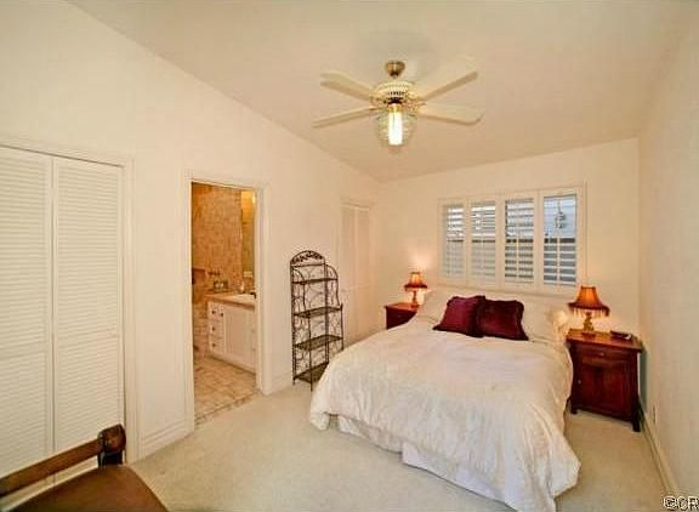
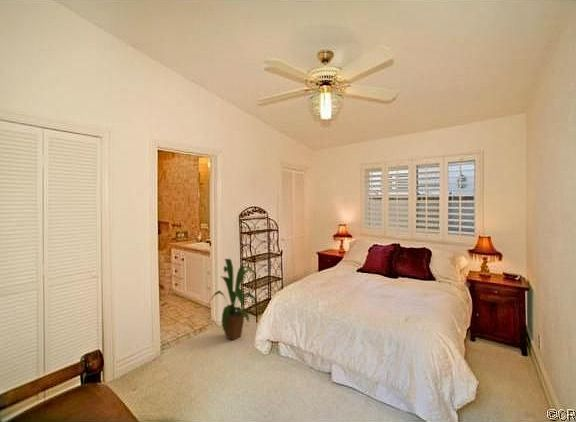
+ house plant (238, 294)
